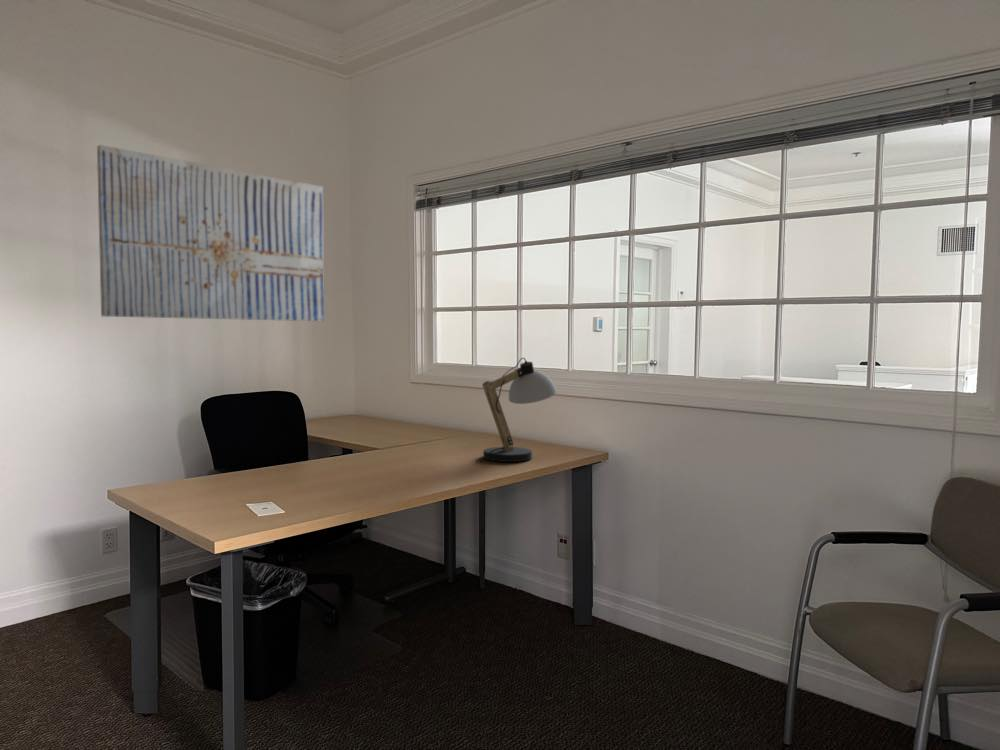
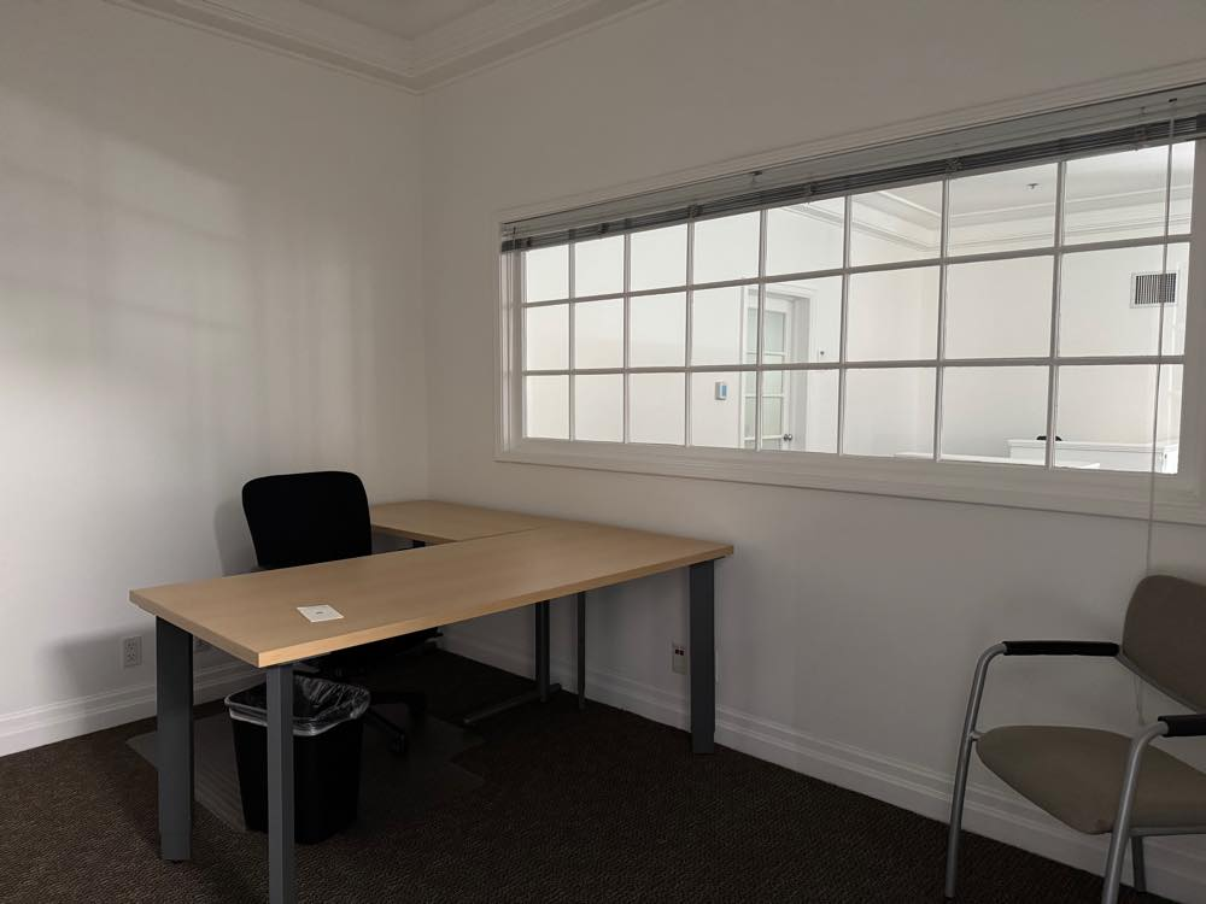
- desk lamp (516, 403)
- wall art (224, 244)
